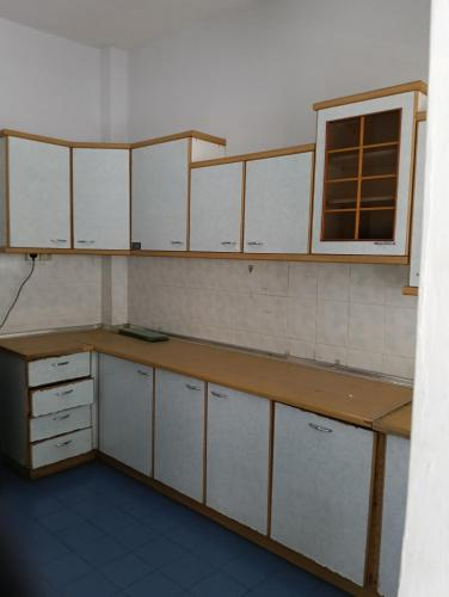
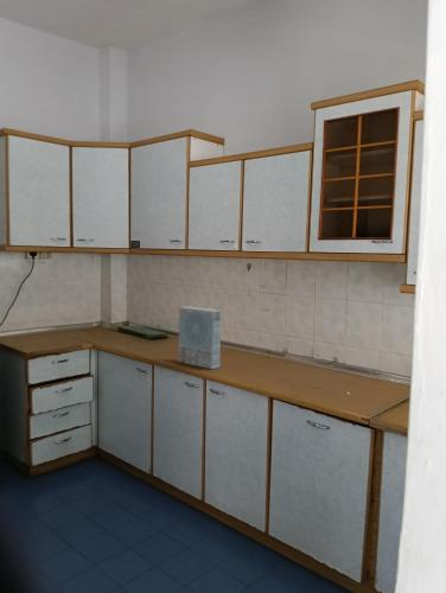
+ cereal box (199, 336)
